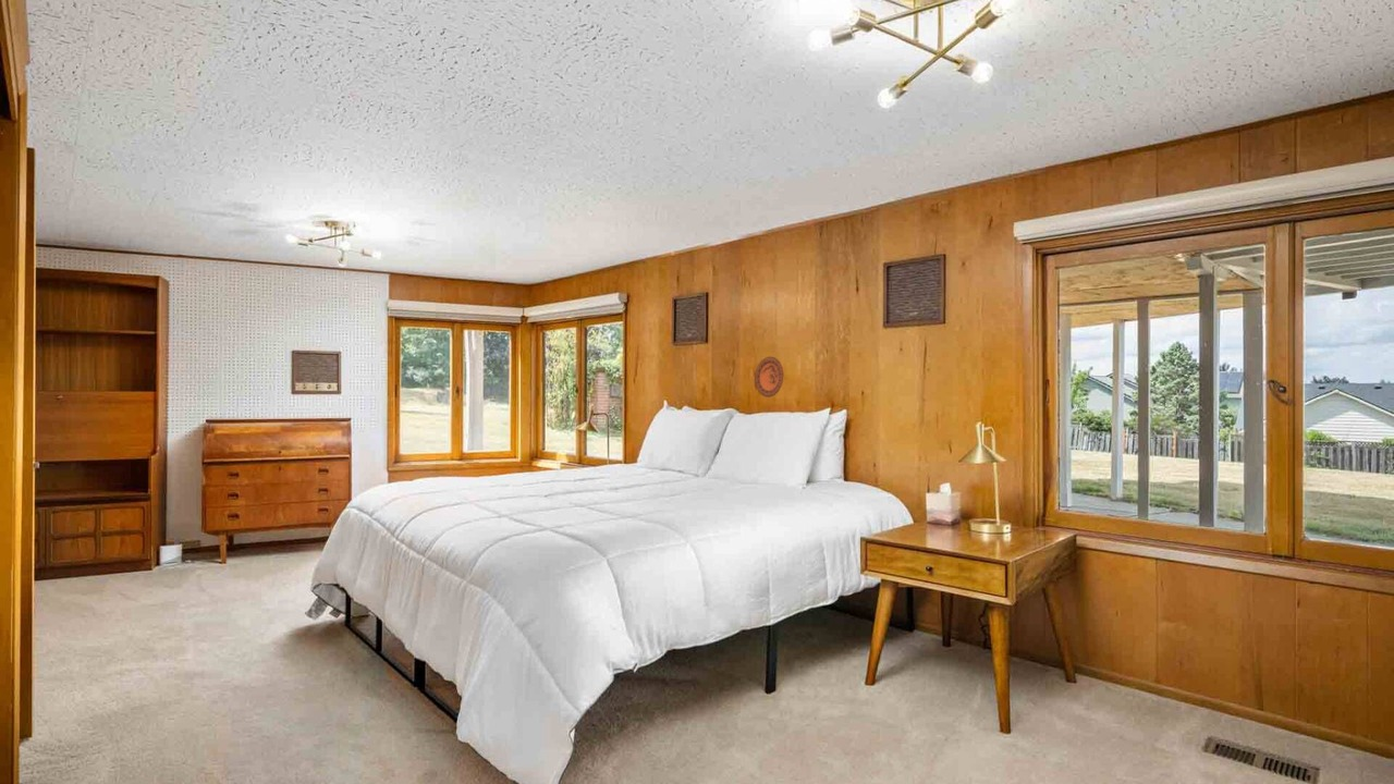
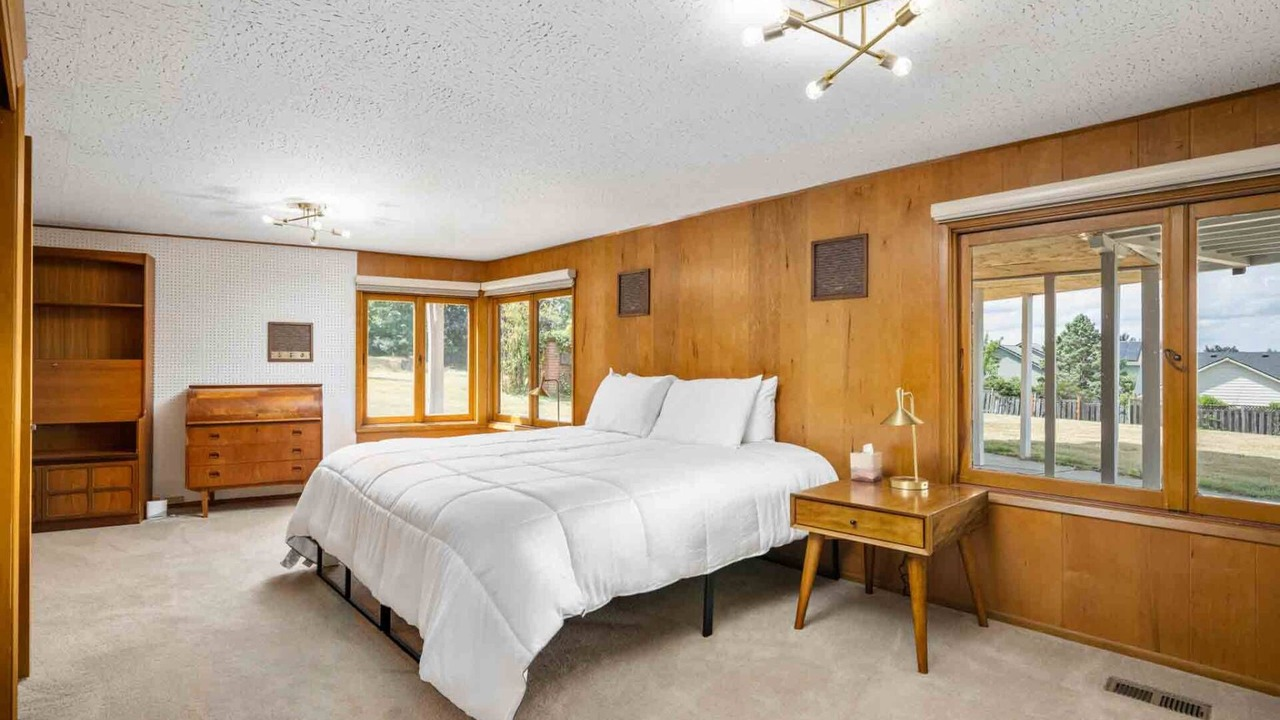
- decorative plate (769, 377)
